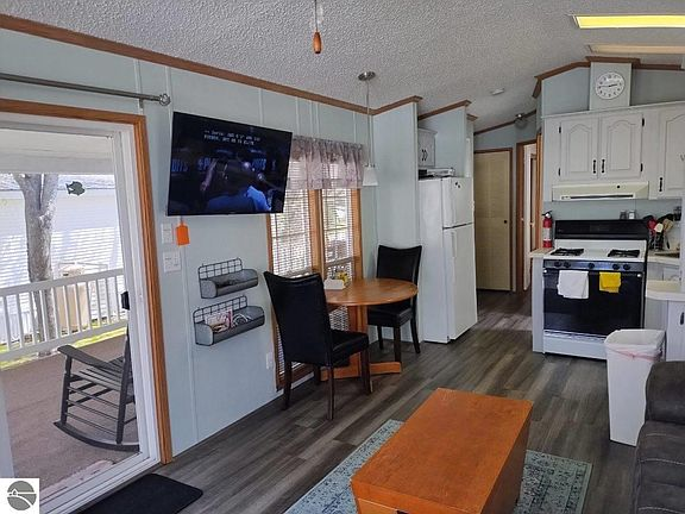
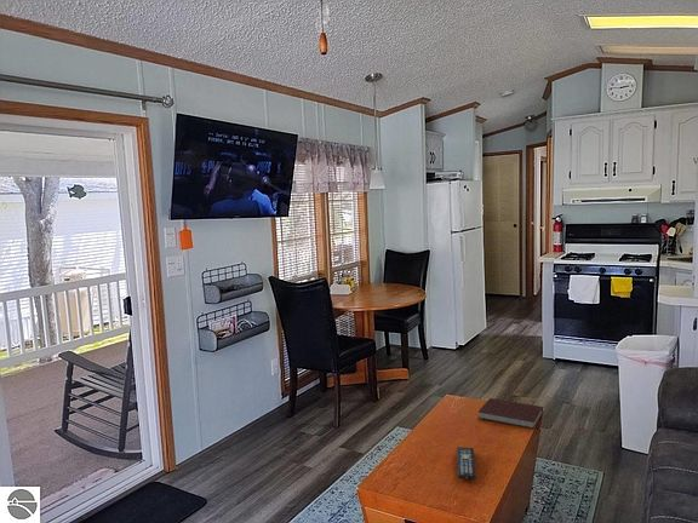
+ remote control (465, 461)
+ notebook (510, 412)
